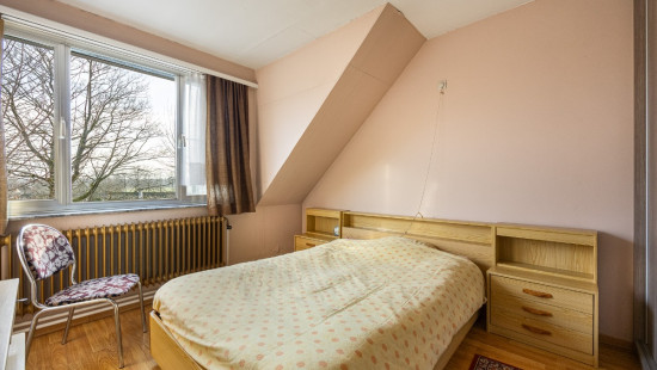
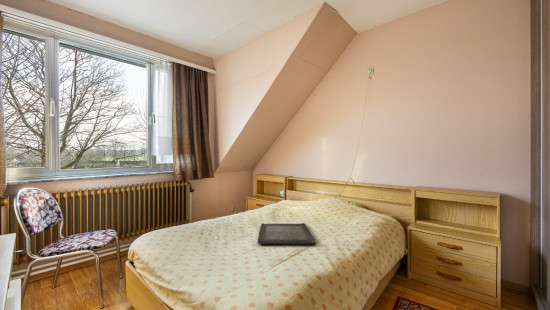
+ serving tray (285, 232)
